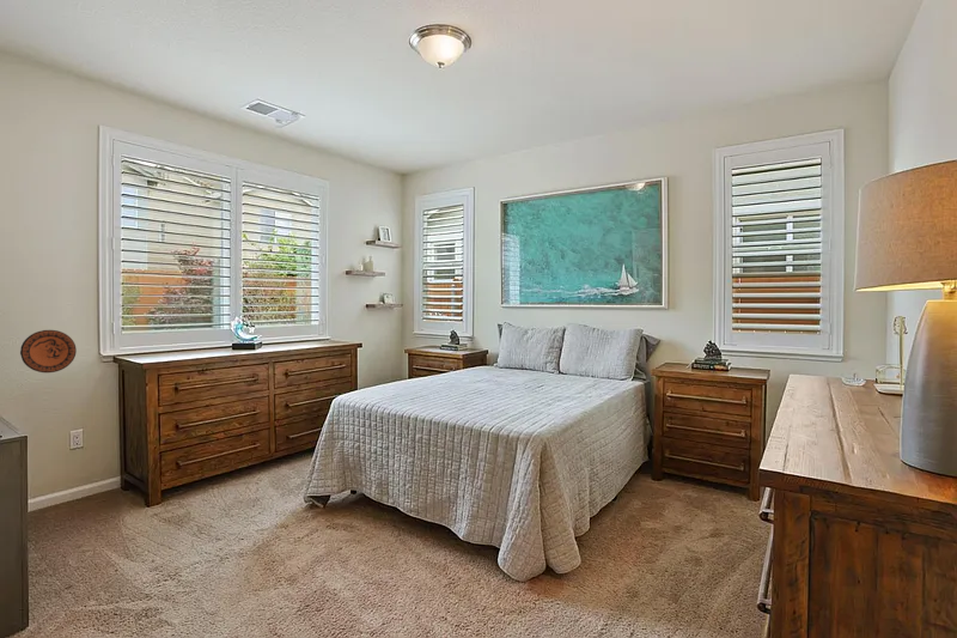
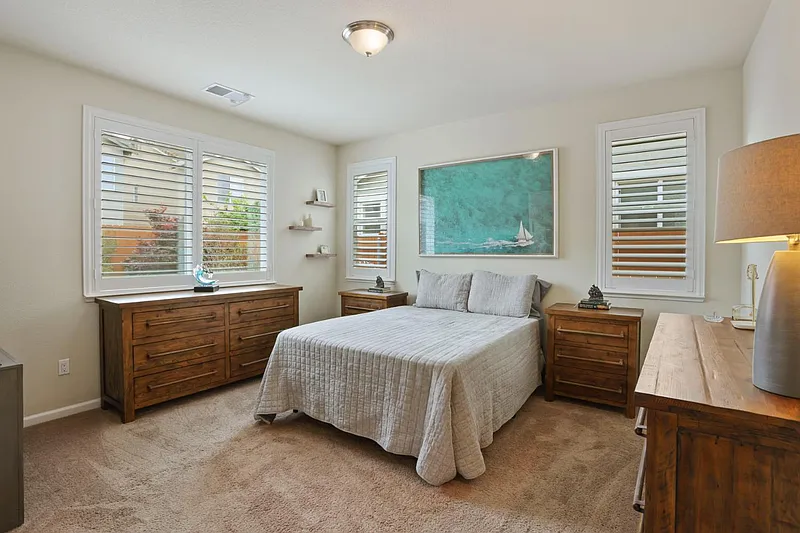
- decorative plate (48, 351)
